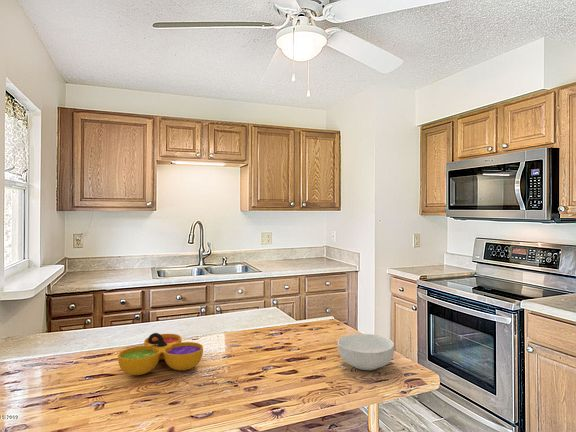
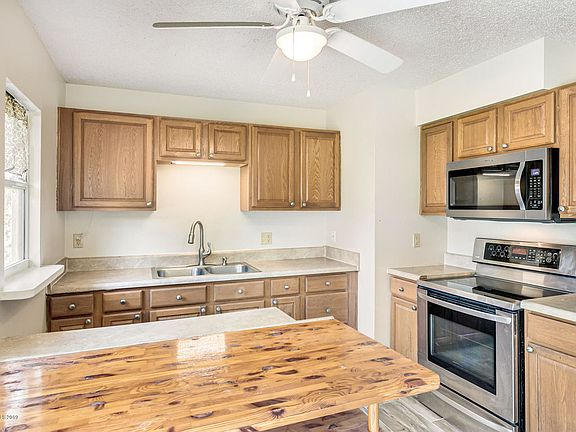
- decorative bowl (162, 347)
- cereal bowl (365, 353)
